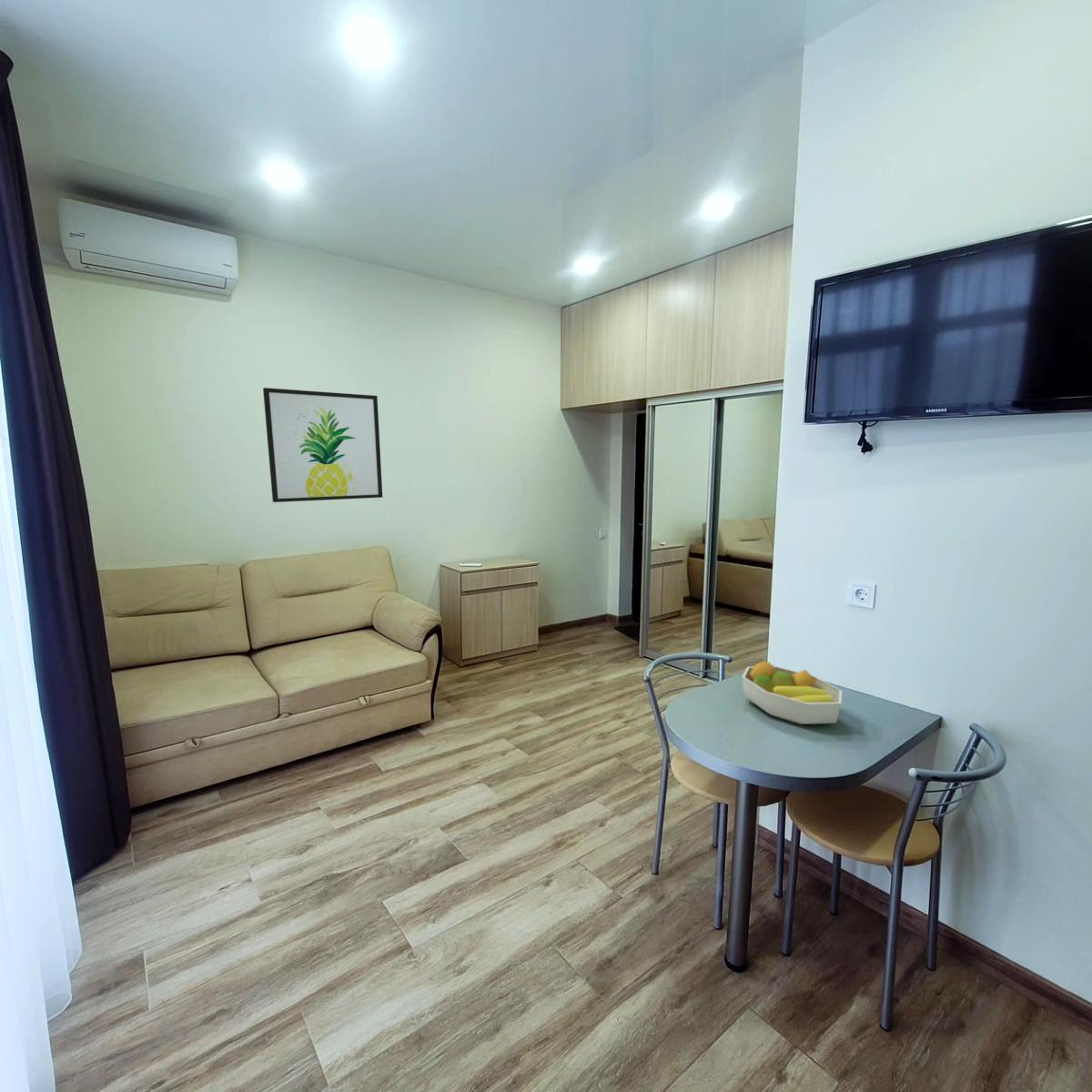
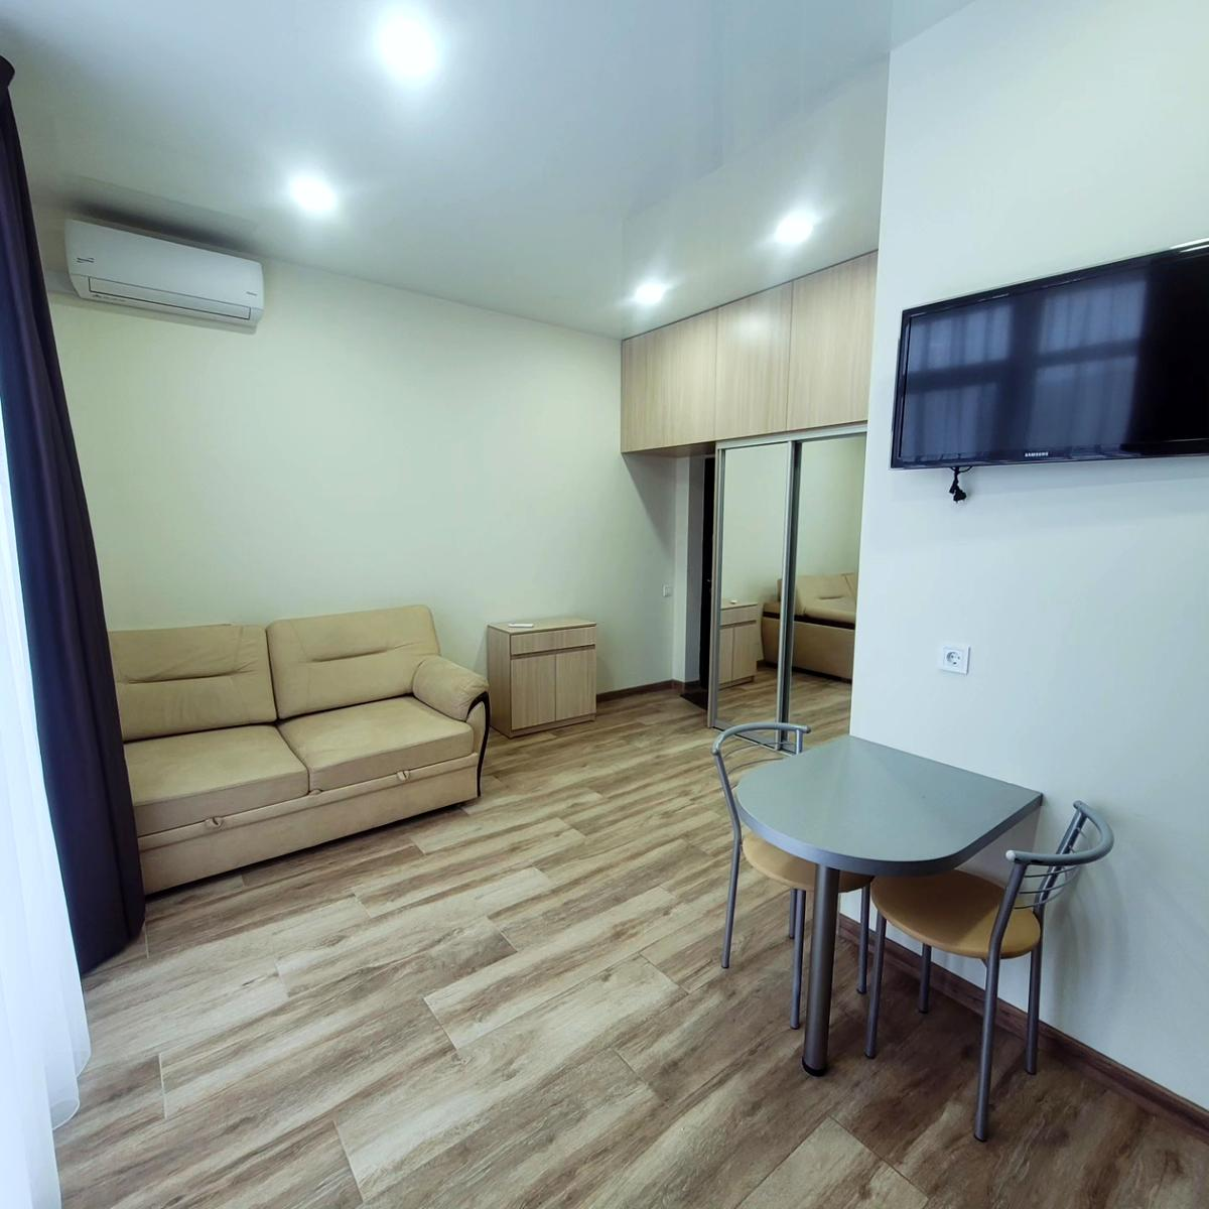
- fruit bowl (790, 690)
- wall art (327, 446)
